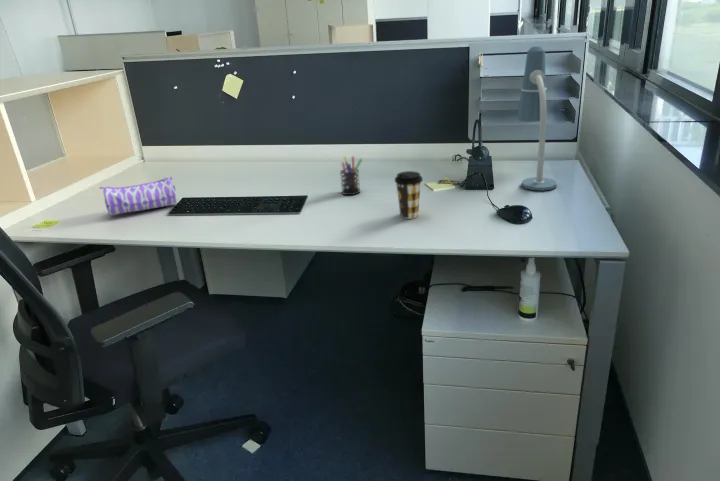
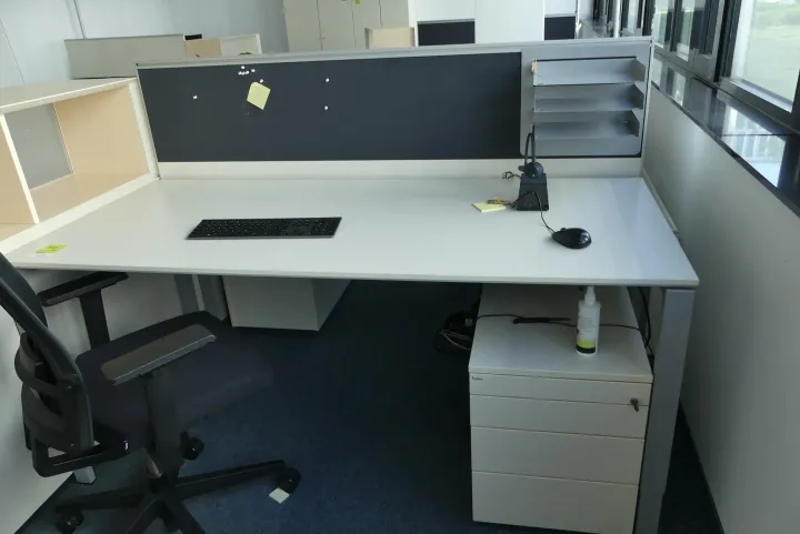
- pen holder (352, 173)
- coffee cup (408, 195)
- desk lamp (538, 116)
- pencil case (141, 195)
